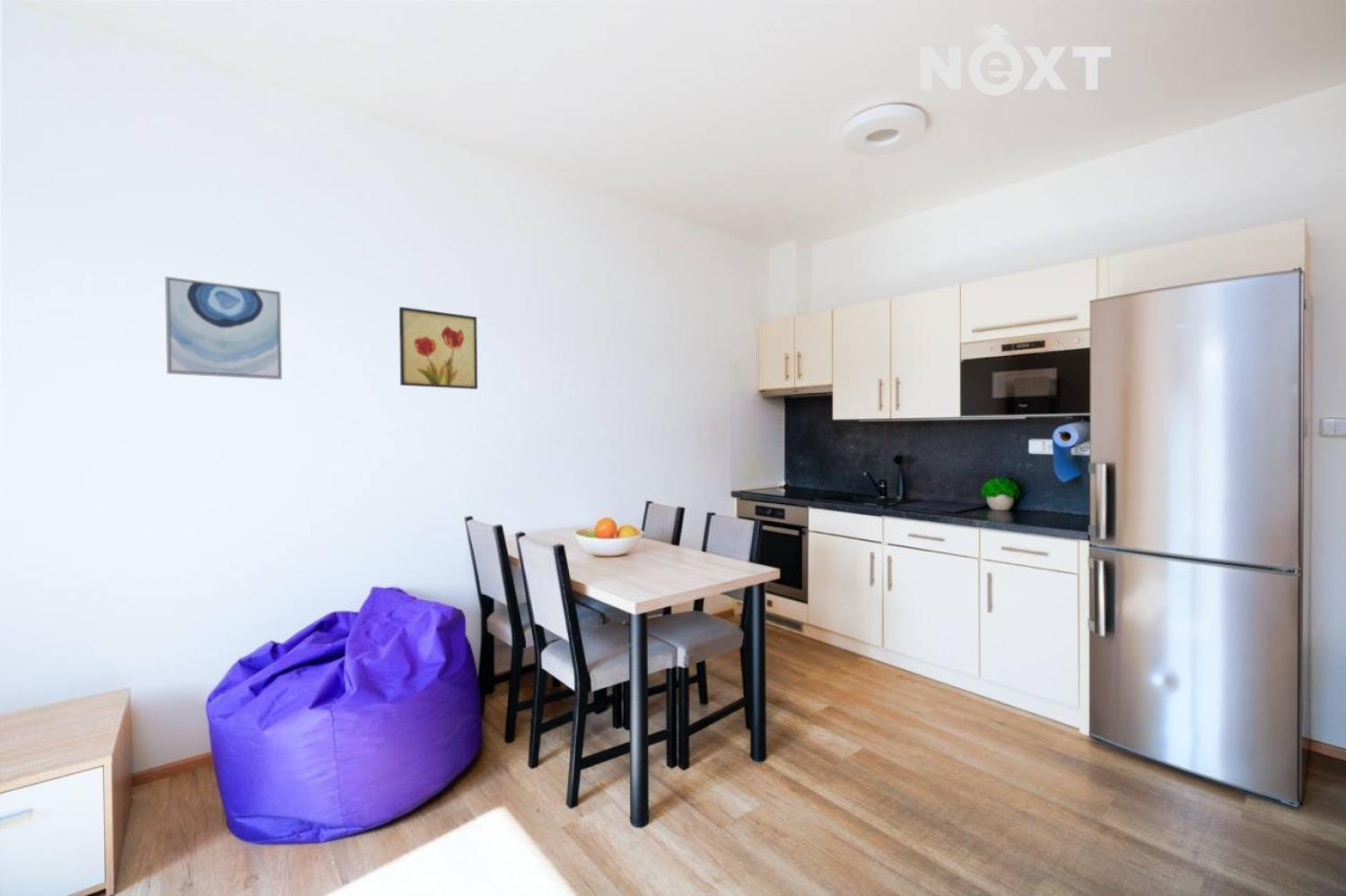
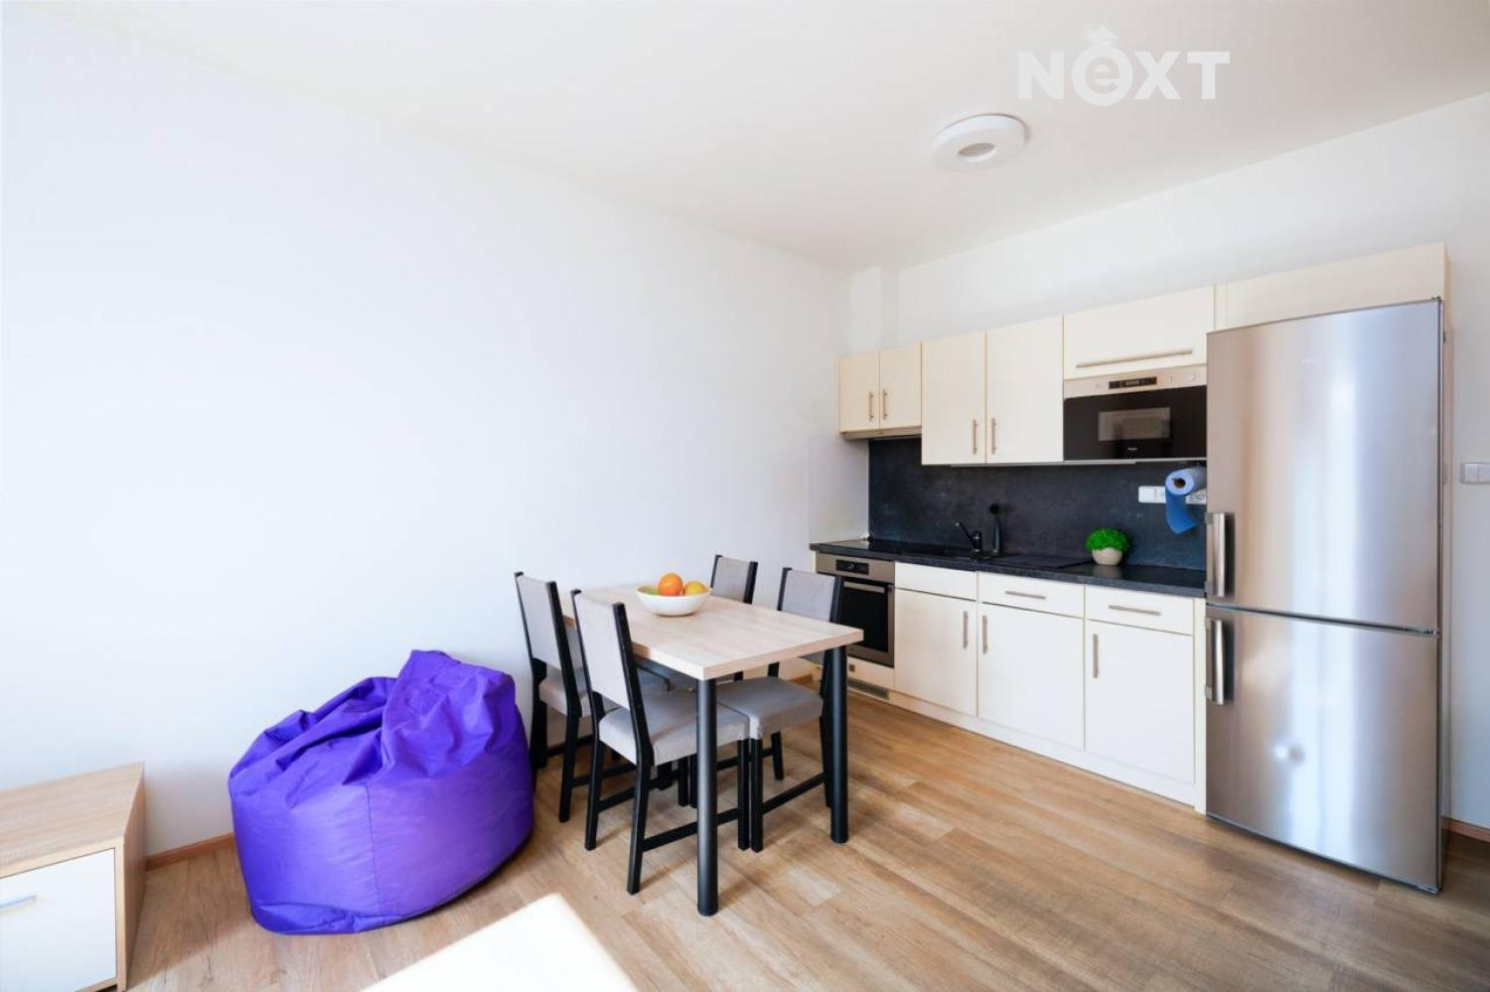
- wall art (439, 350)
- wall art (226, 330)
